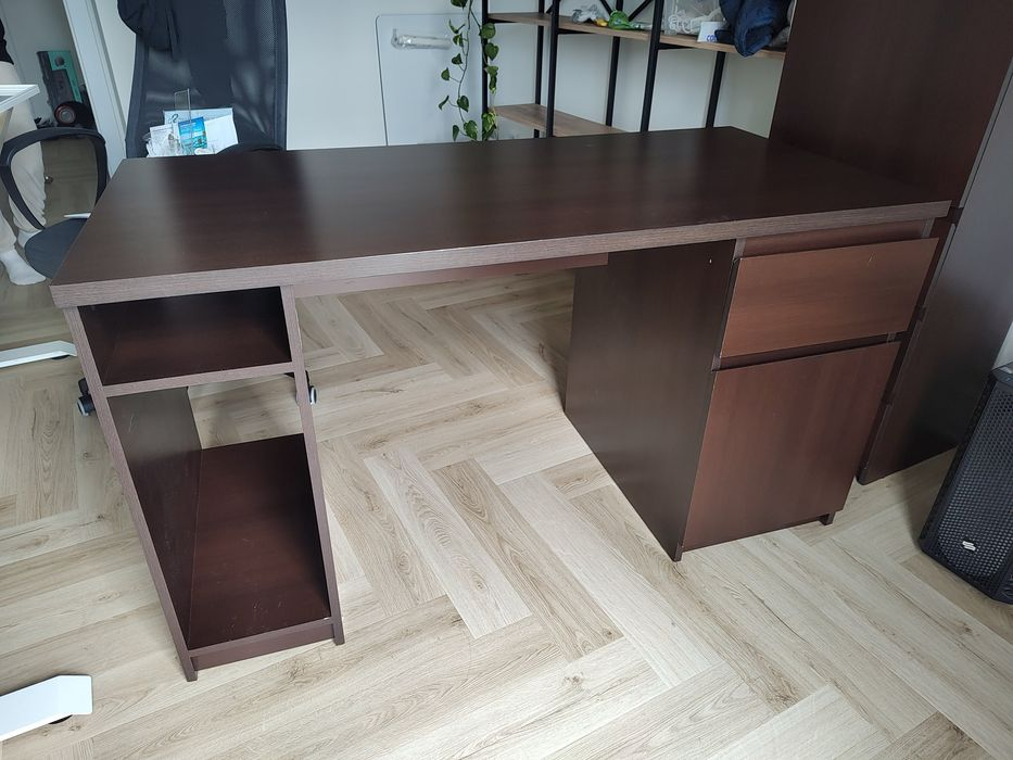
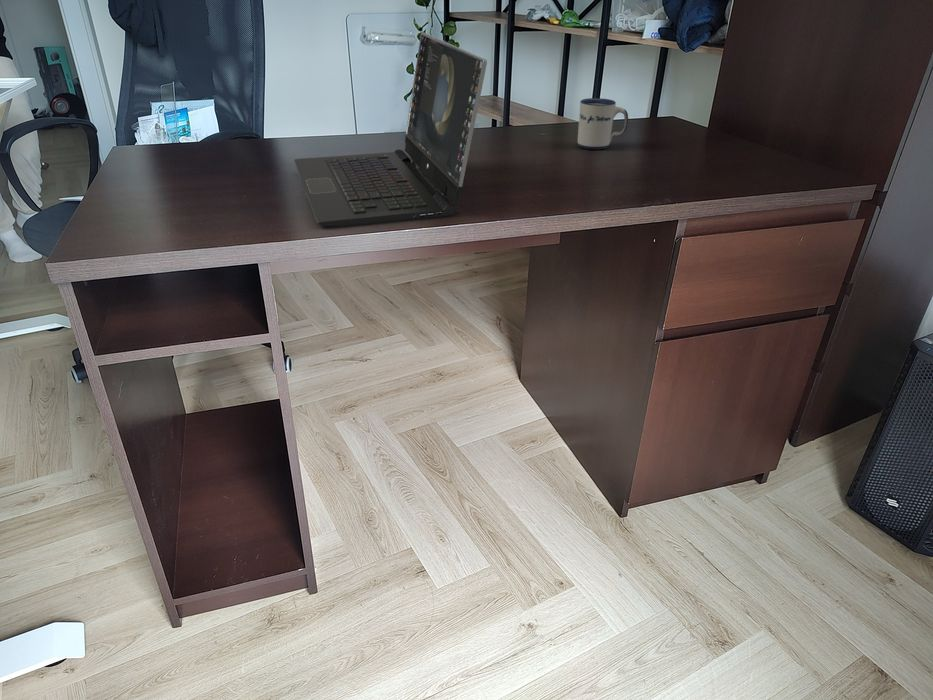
+ laptop (406, 129)
+ mug (602, 124)
